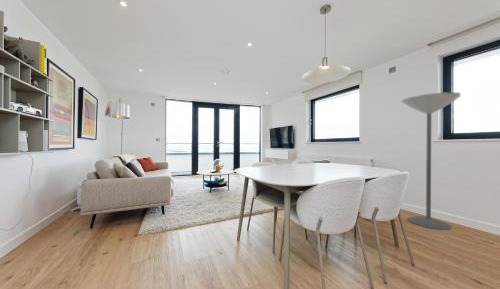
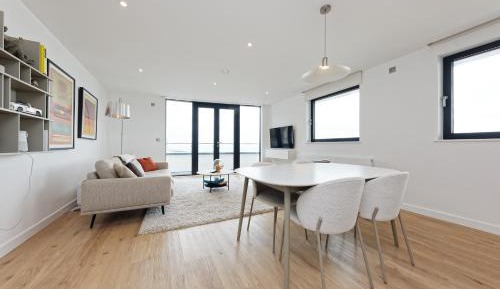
- floor lamp (428, 160)
